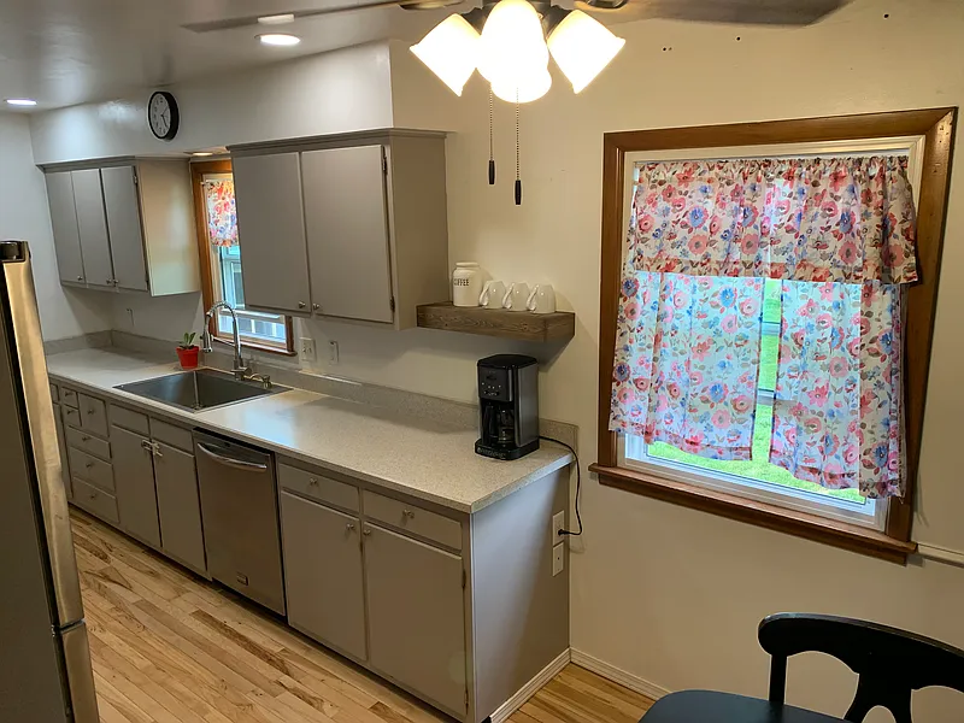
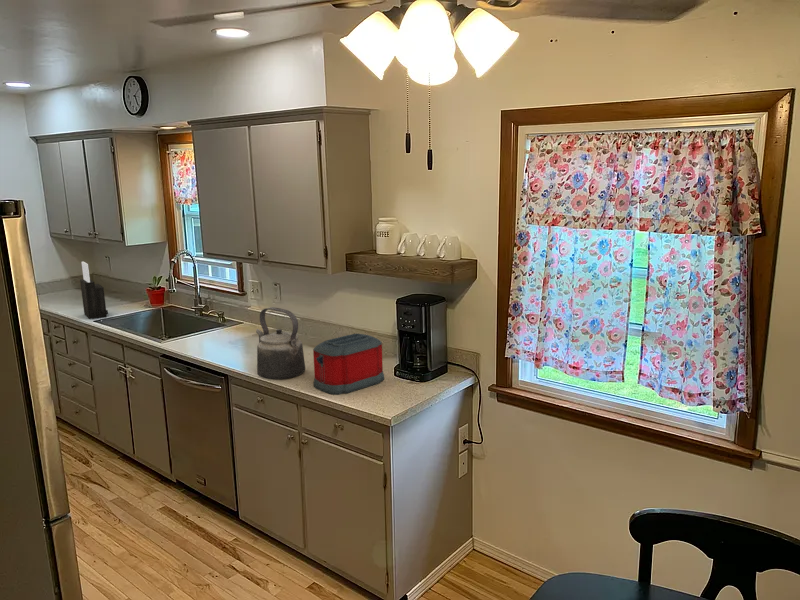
+ knife block (94, 288)
+ kettle (276, 340)
+ toaster (347, 361)
